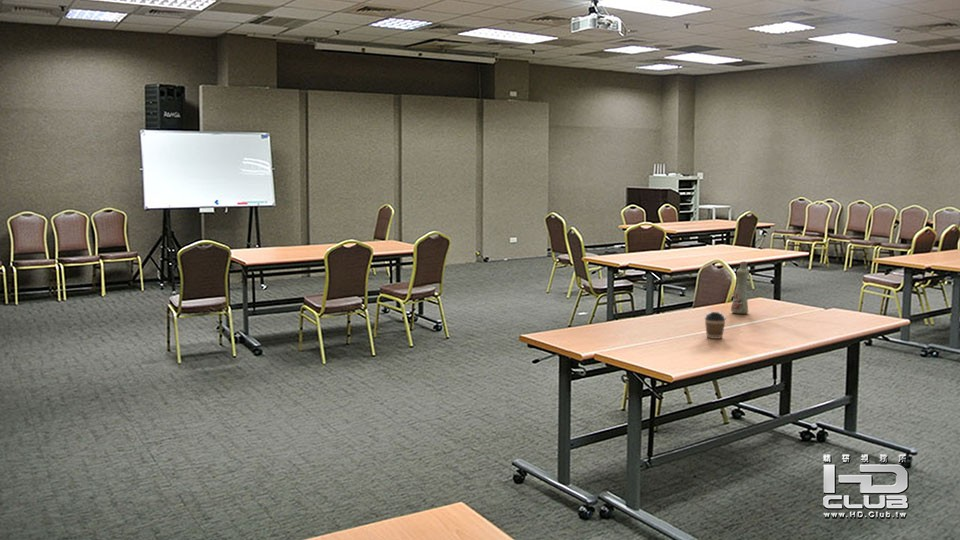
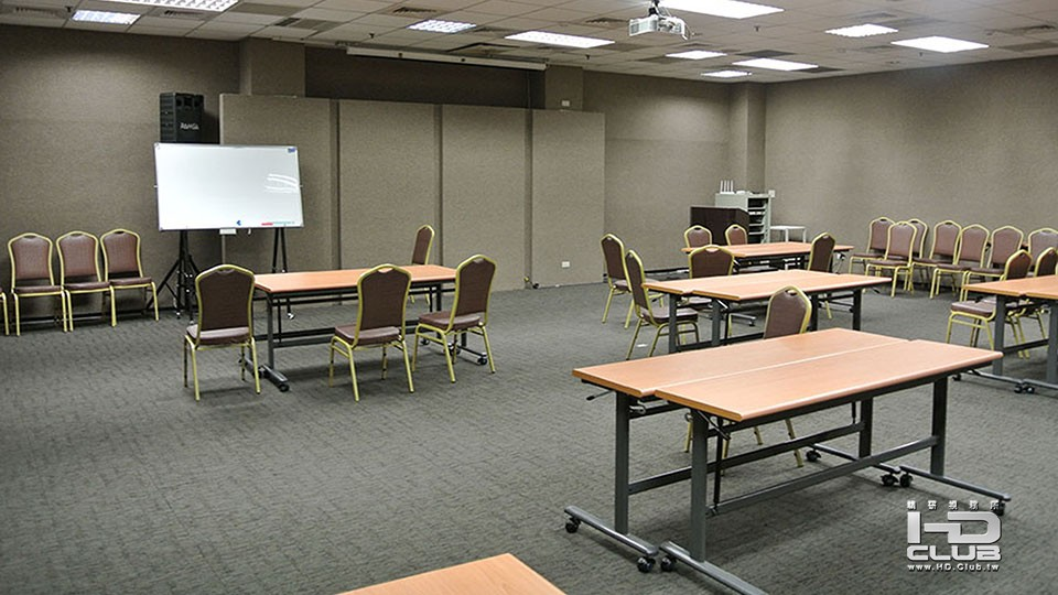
- bottle (740, 287)
- coffee cup (714, 324)
